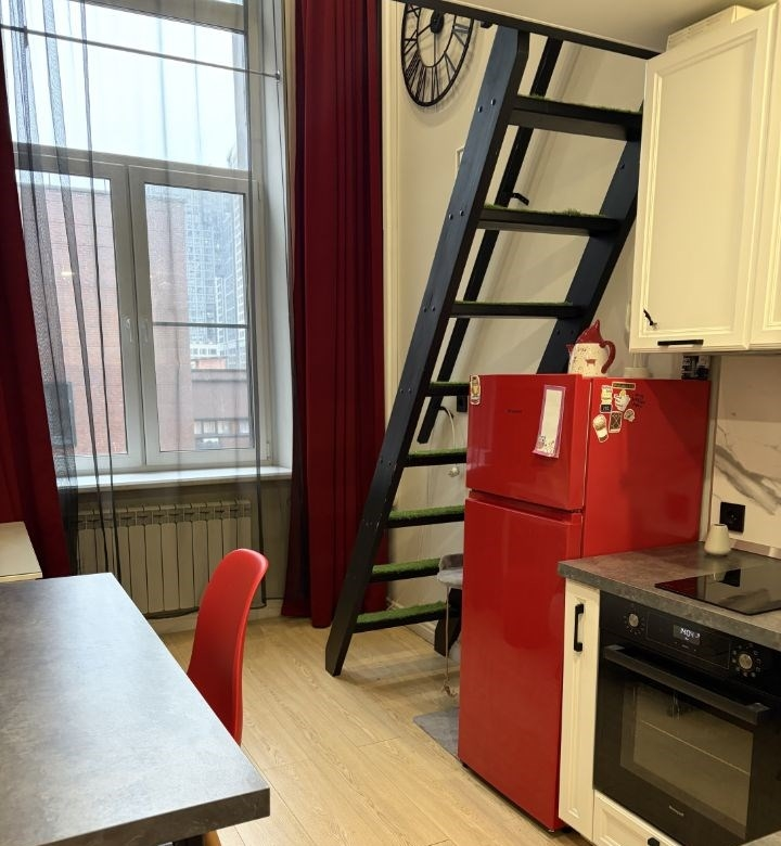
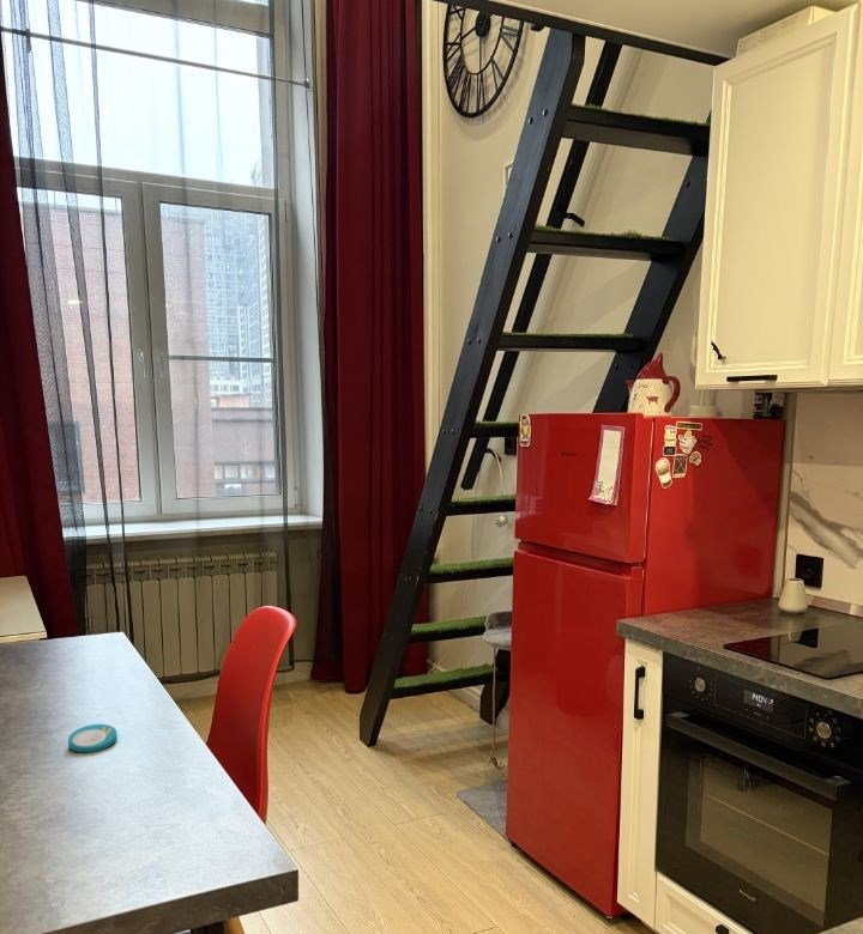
+ plate (89, 734)
